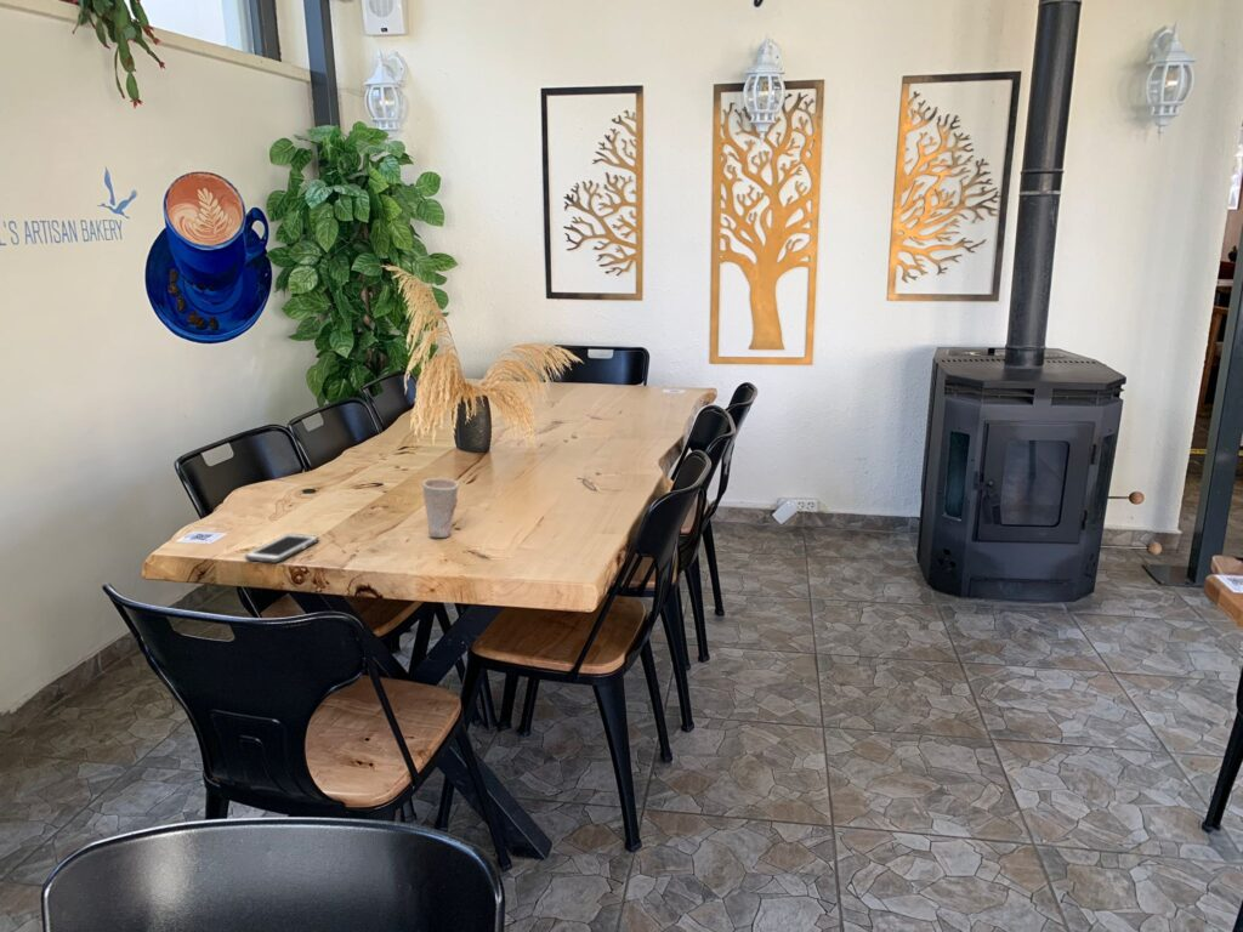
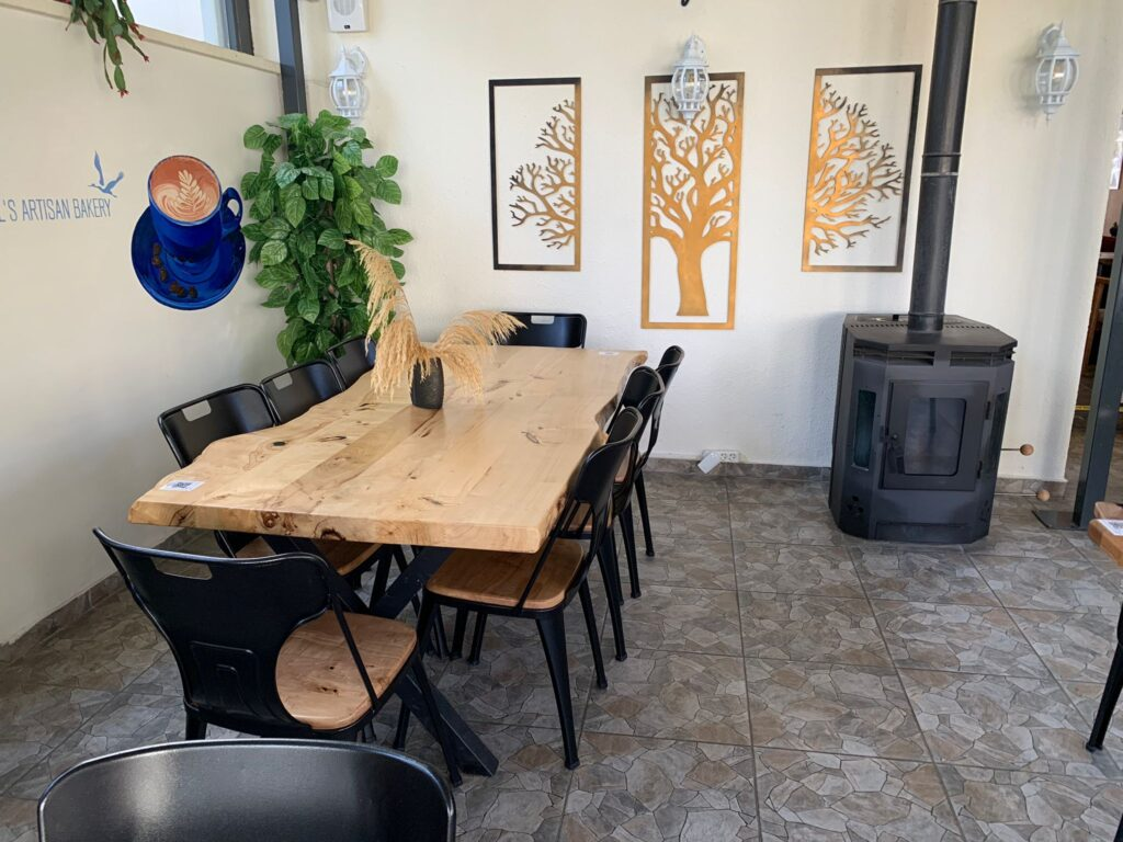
- cup (442, 508)
- cell phone (283, 547)
